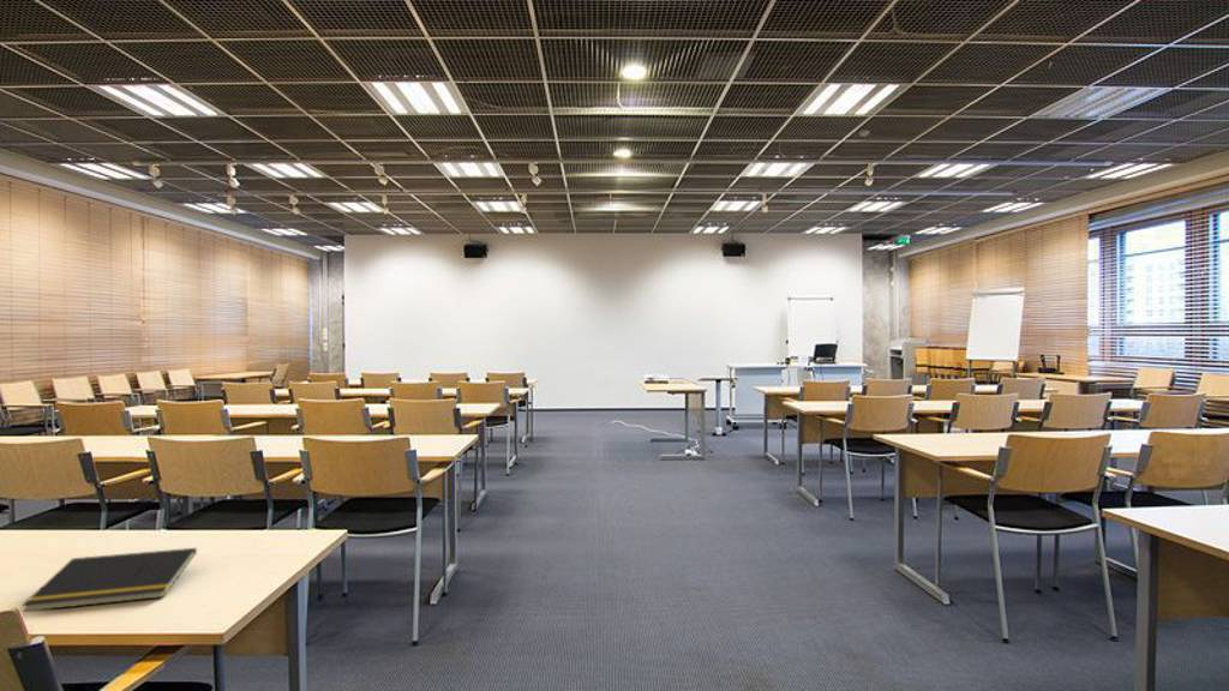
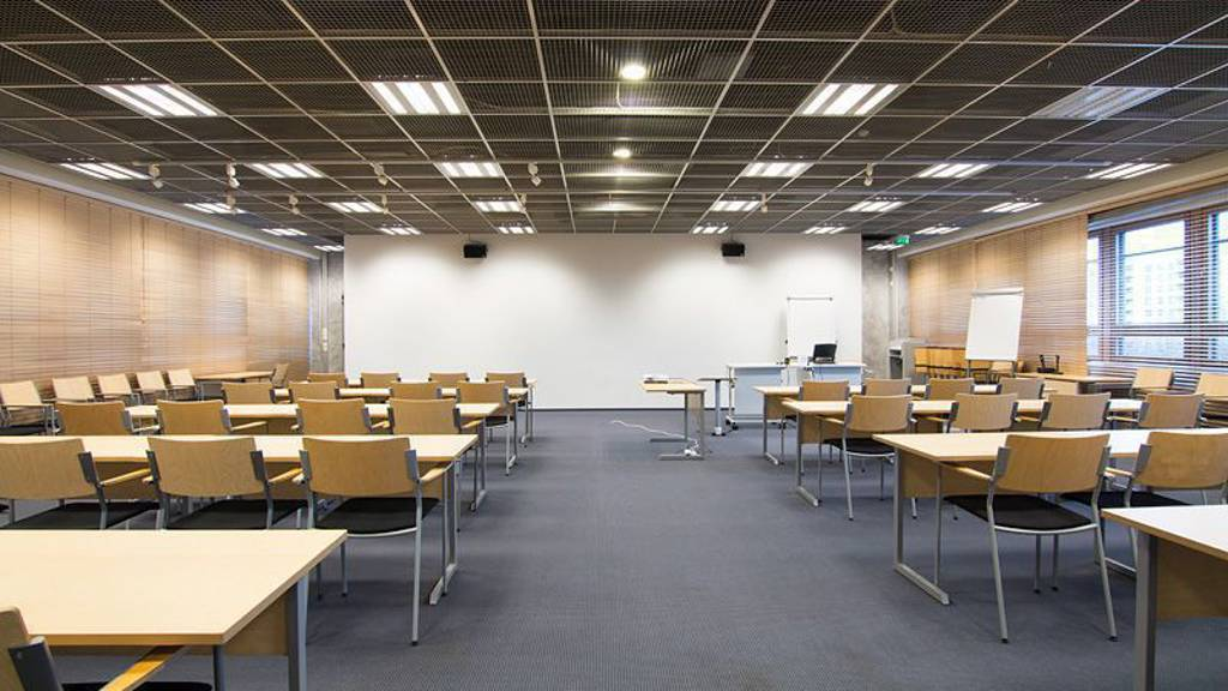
- notepad (116, 576)
